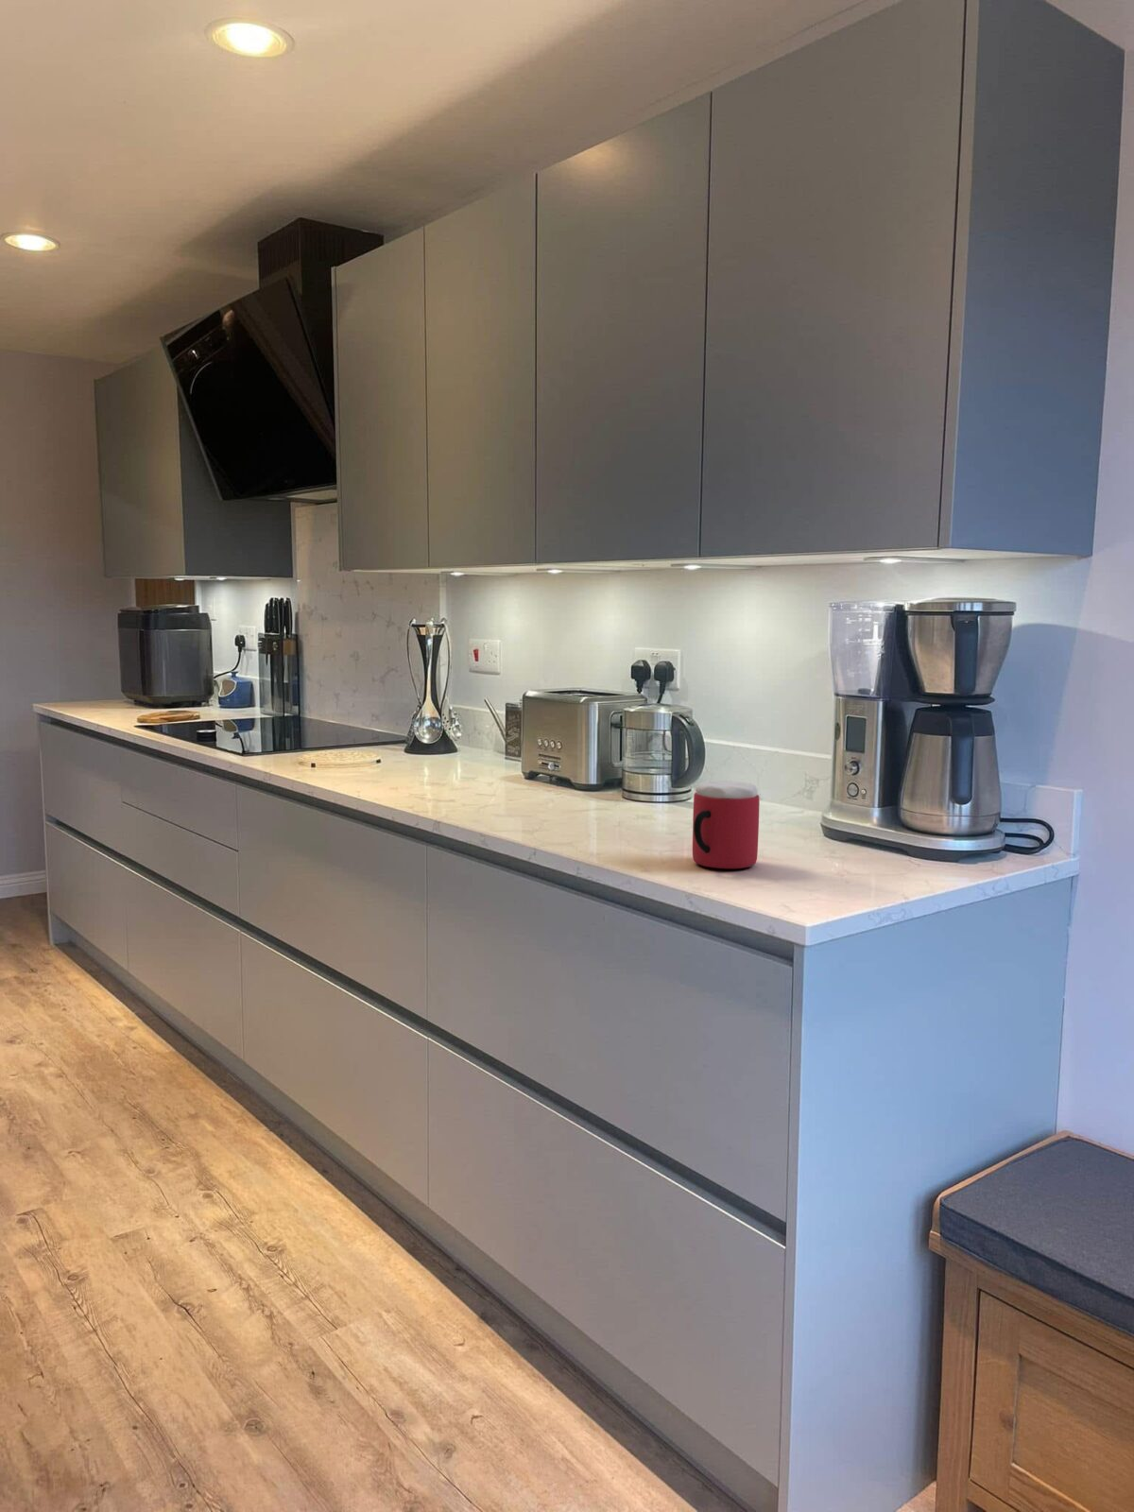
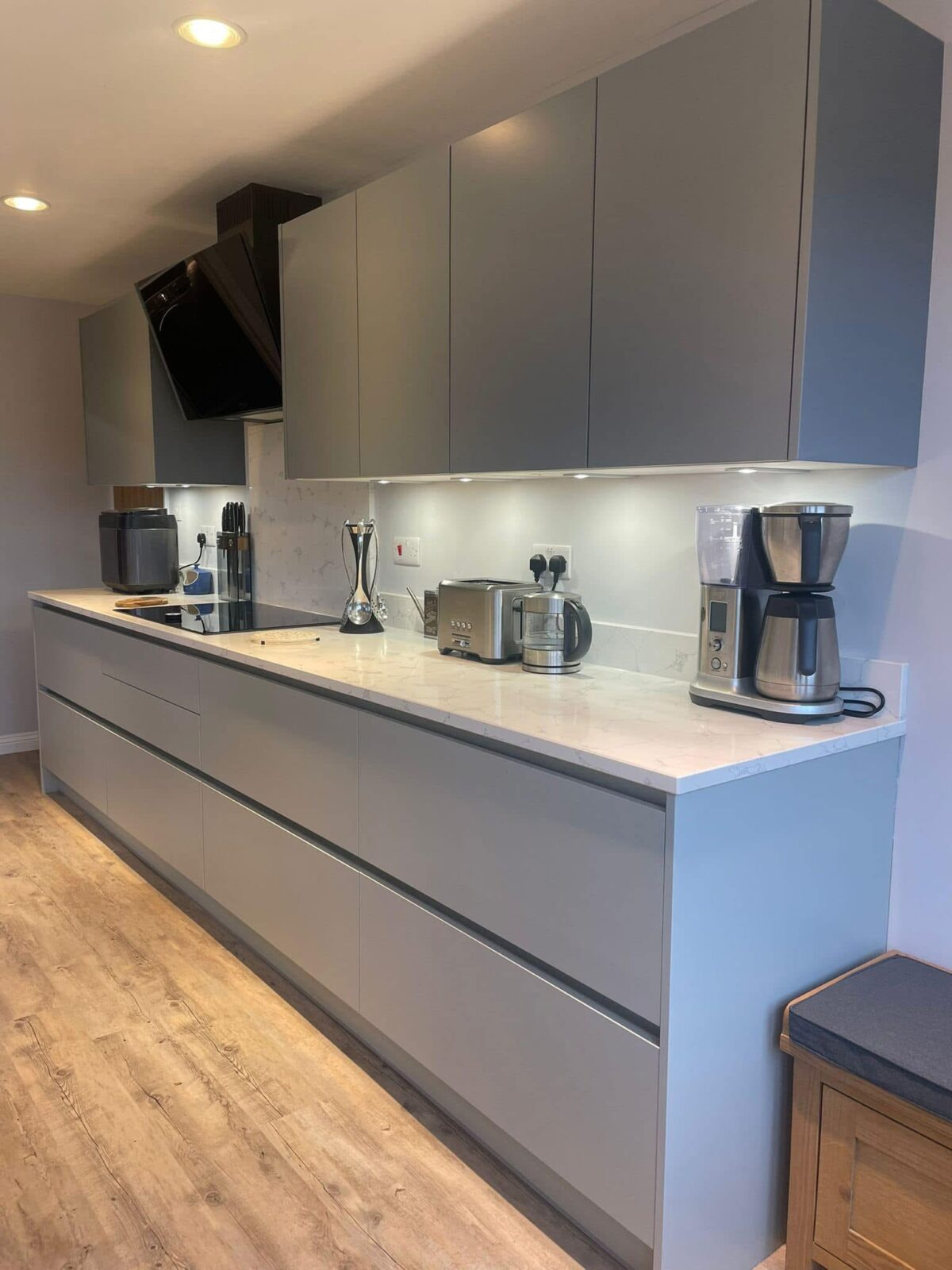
- mug (717, 824)
